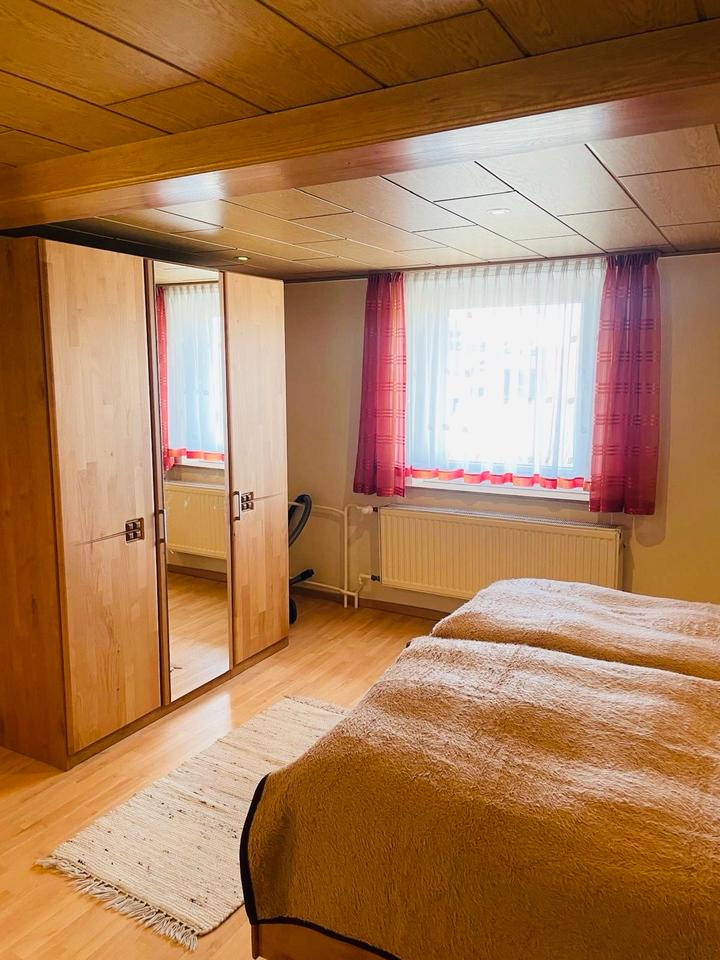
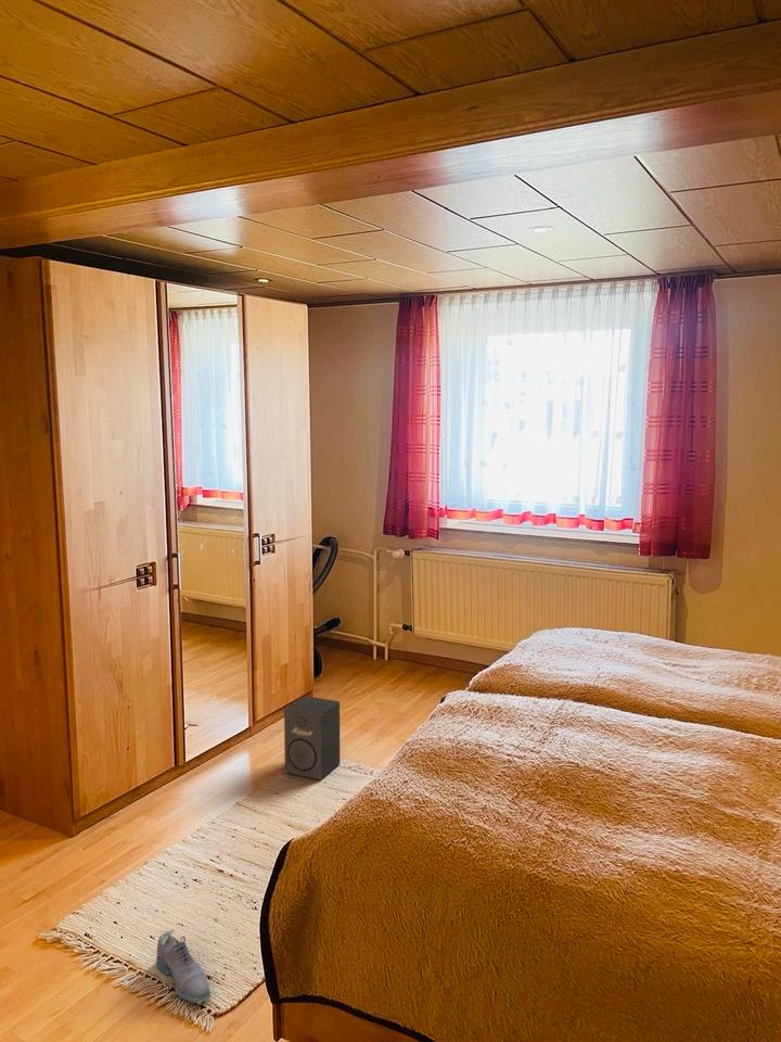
+ shoe (182, 962)
+ speaker (311, 737)
